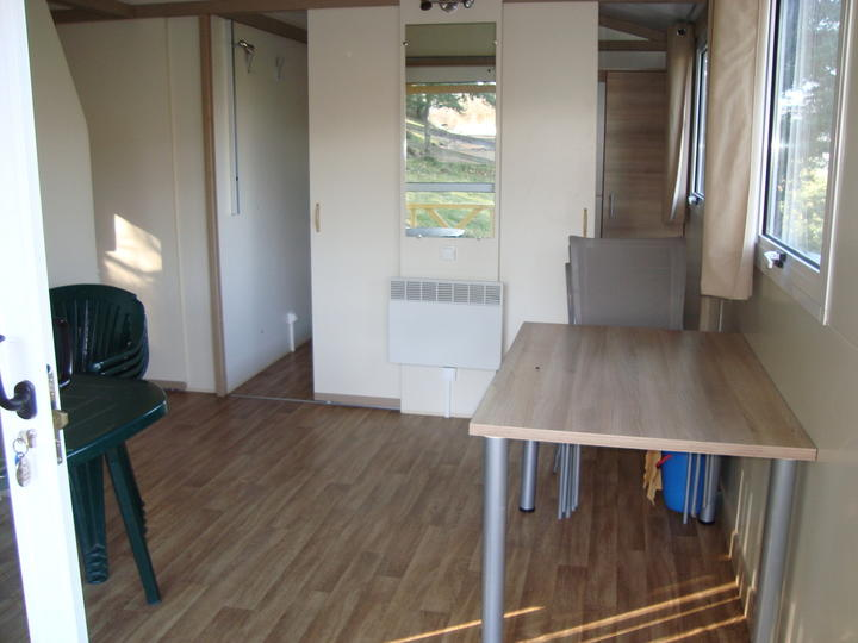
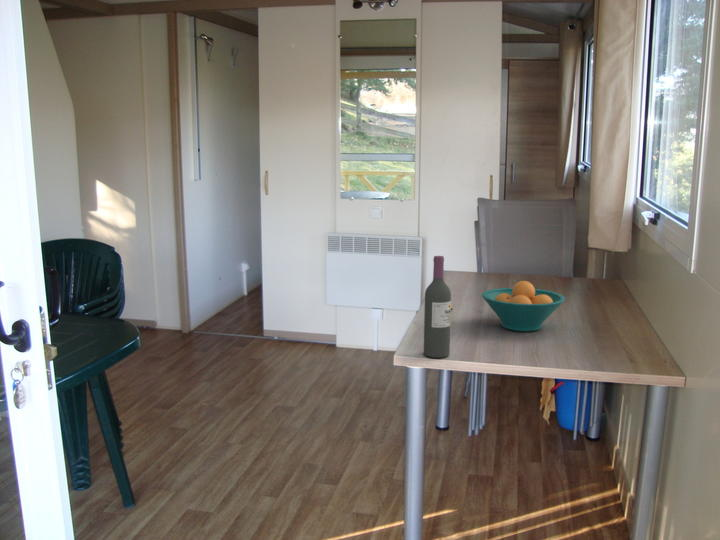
+ wine bottle (437, 306)
+ fruit bowl (522, 304)
